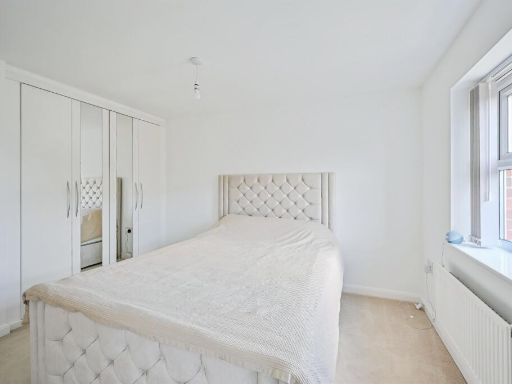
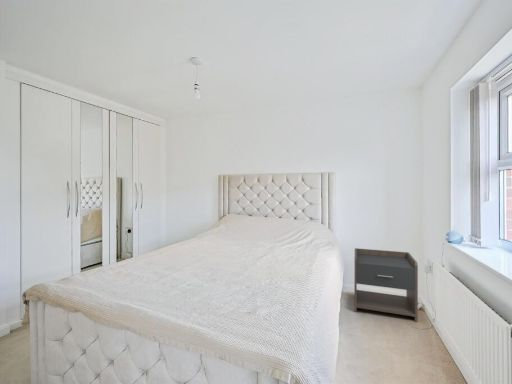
+ nightstand (382, 281)
